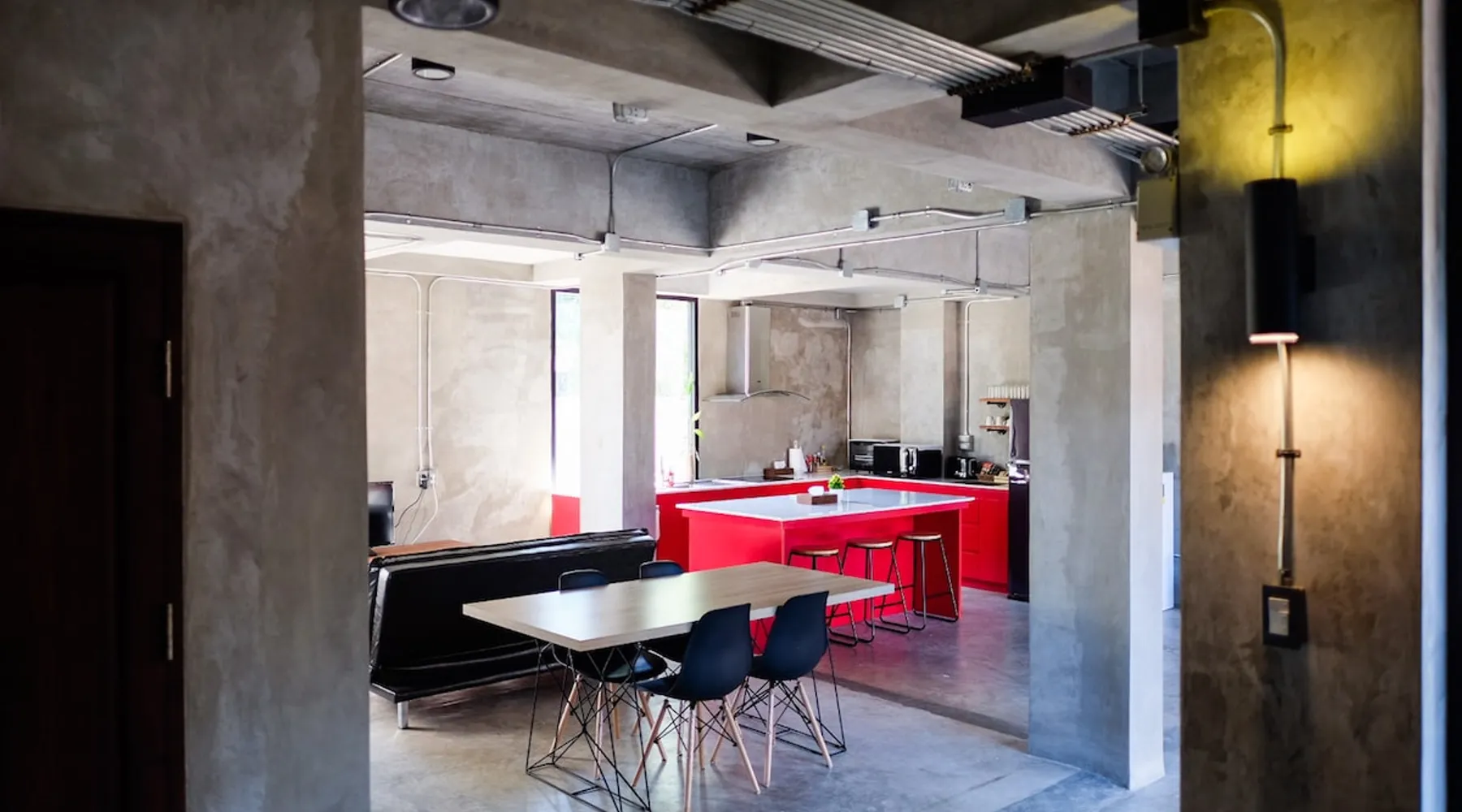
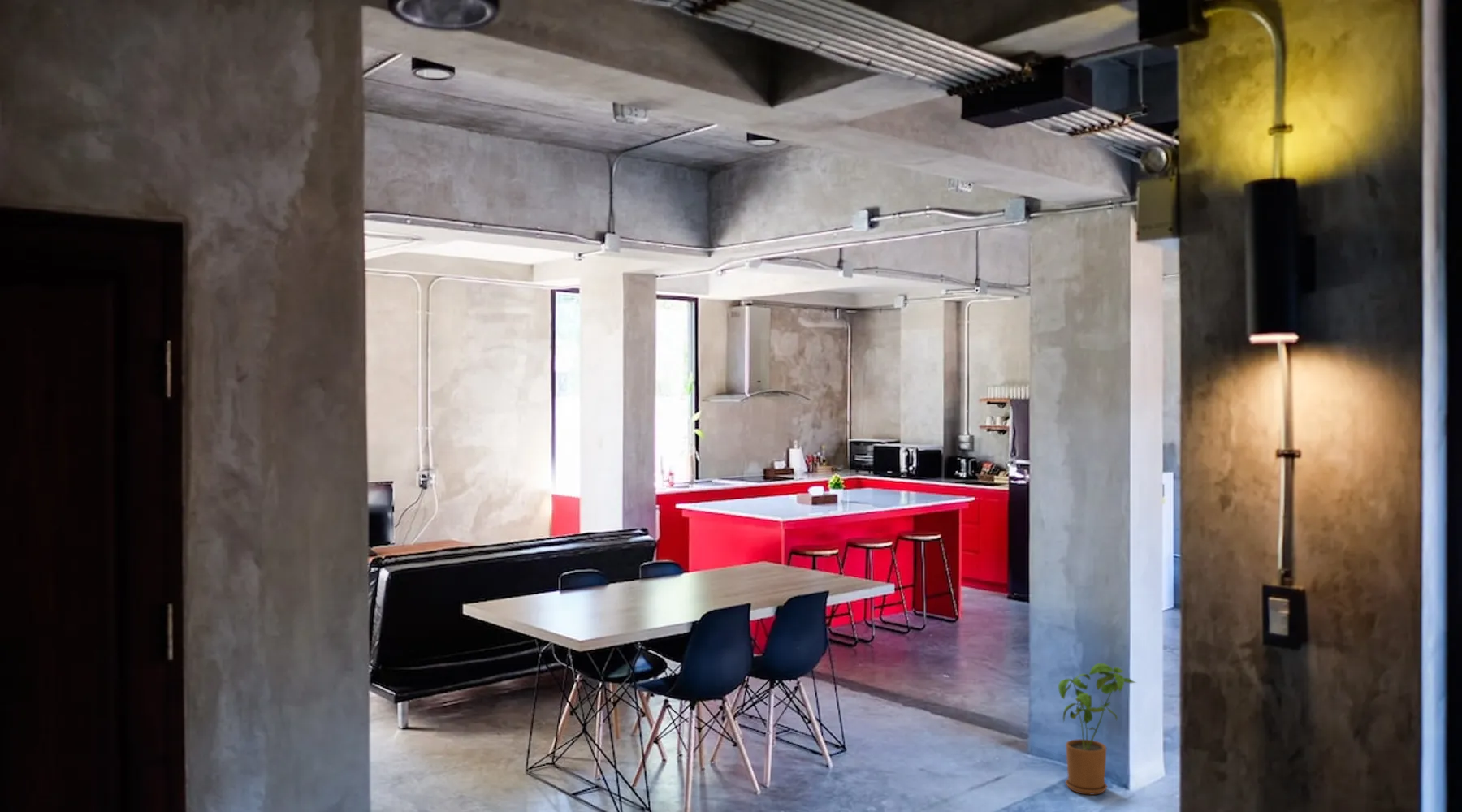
+ house plant (1086, 726)
